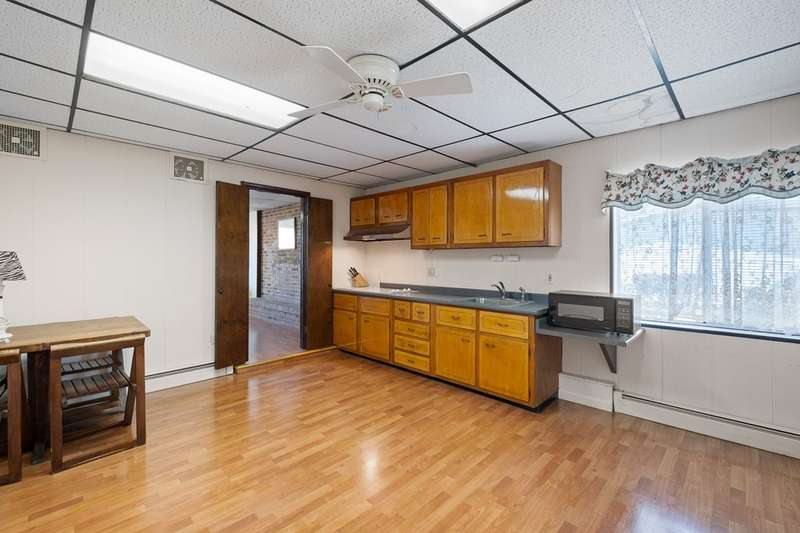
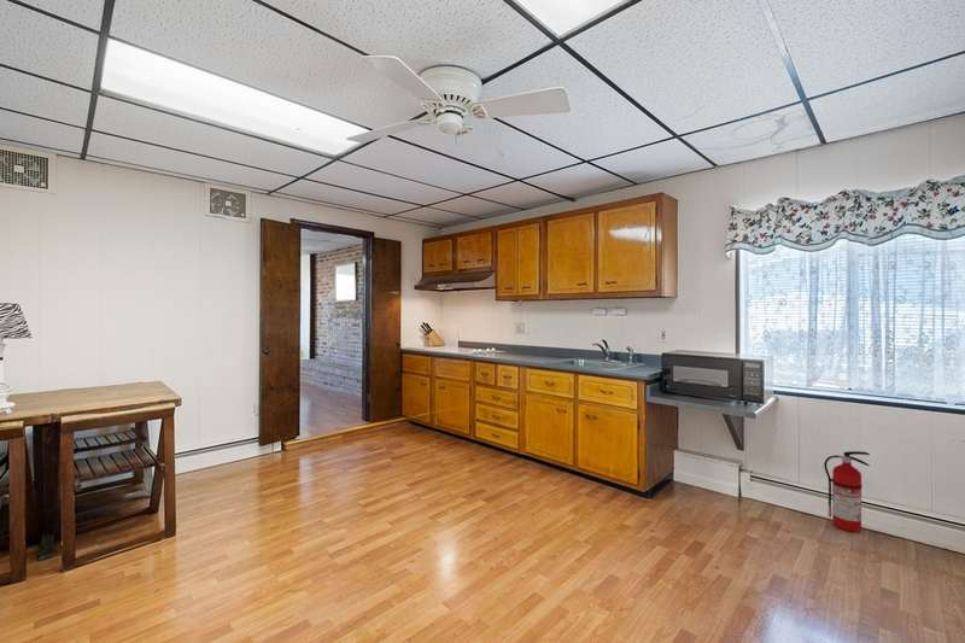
+ fire extinguisher (846, 487)
